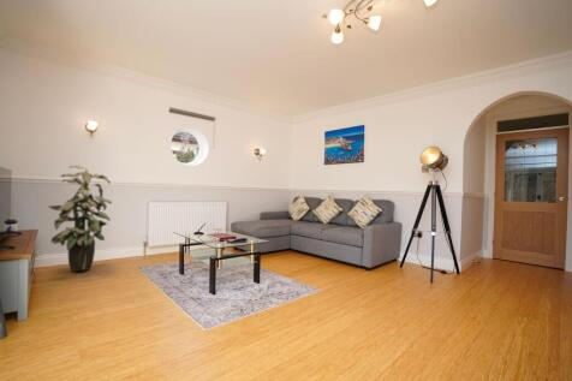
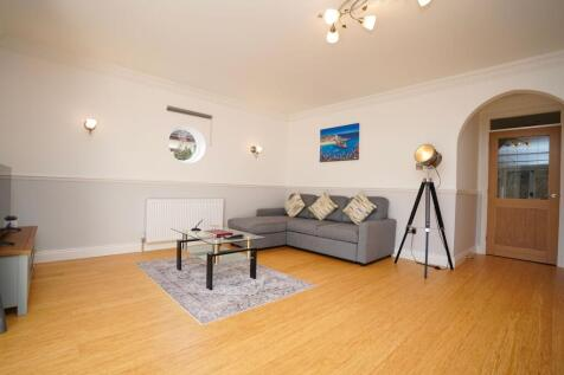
- indoor plant (81, 218)
